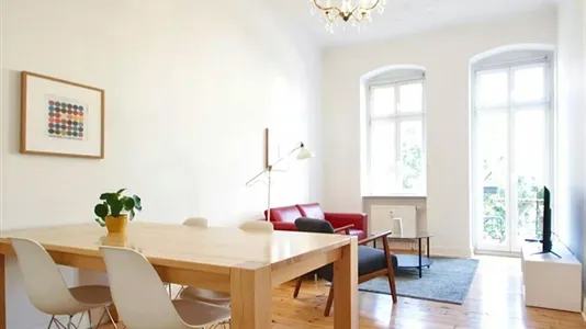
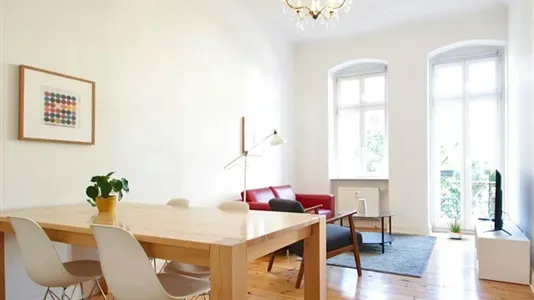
+ potted plant (455, 228)
